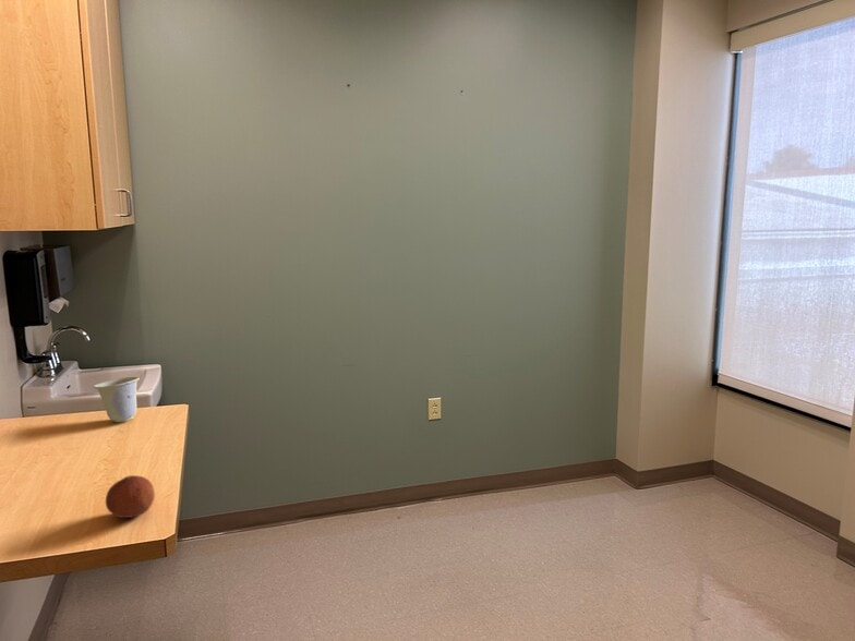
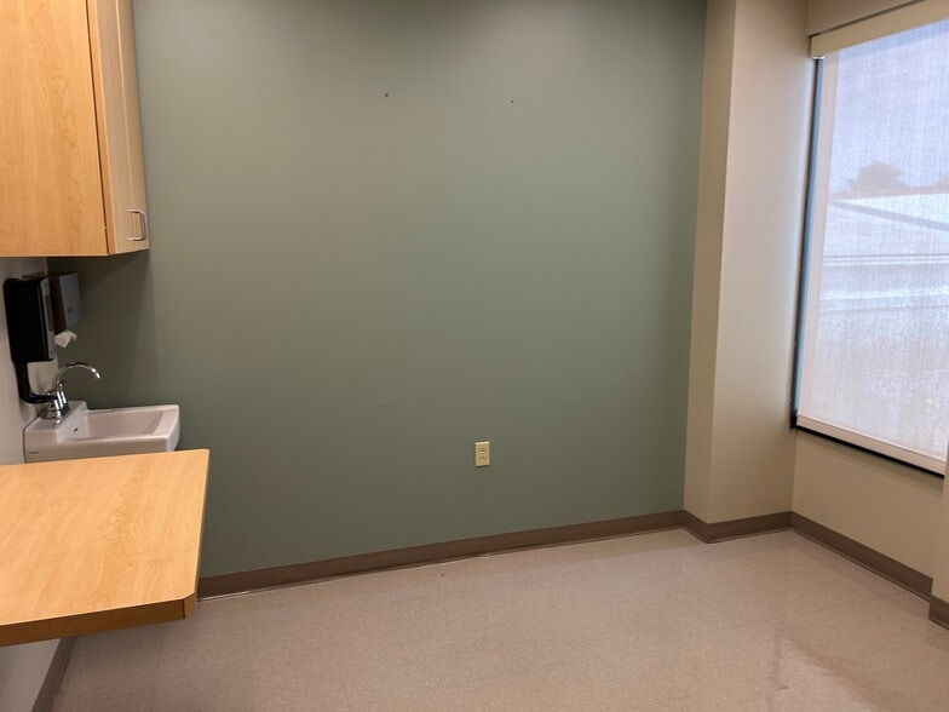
- fruit (130, 495)
- cup (118, 399)
